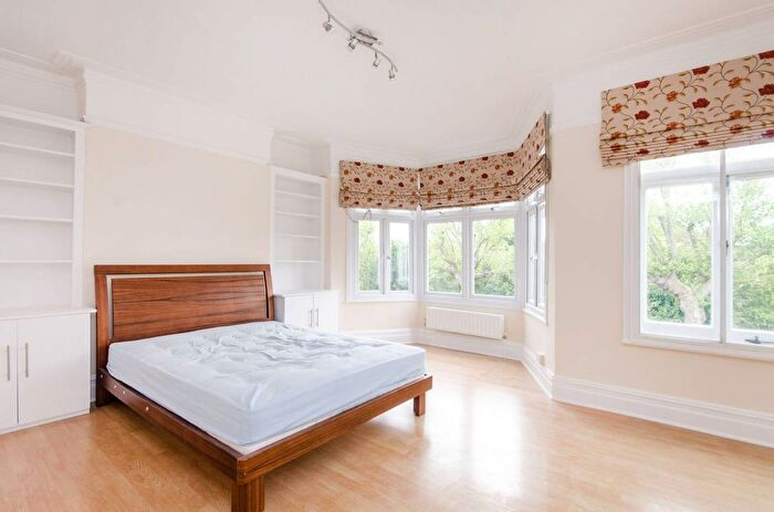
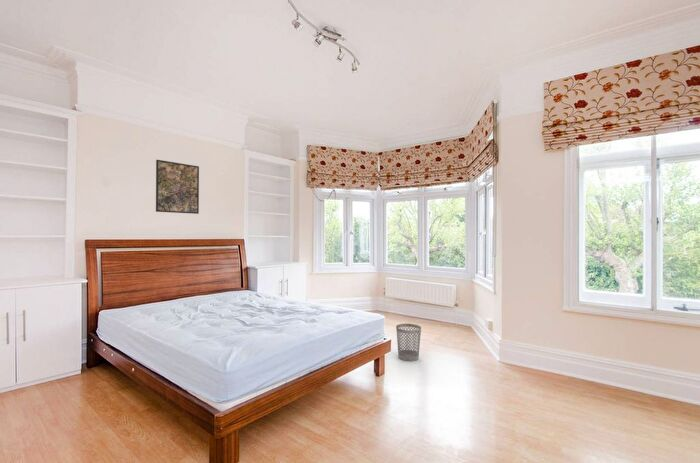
+ wastebasket (408, 342)
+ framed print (178, 187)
